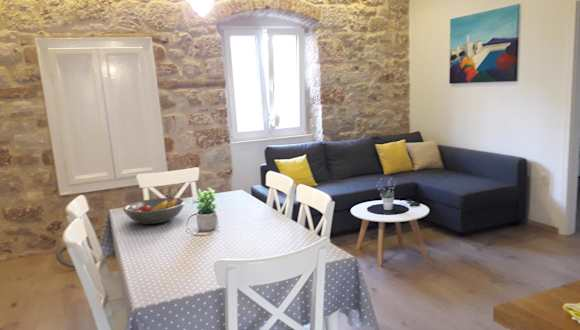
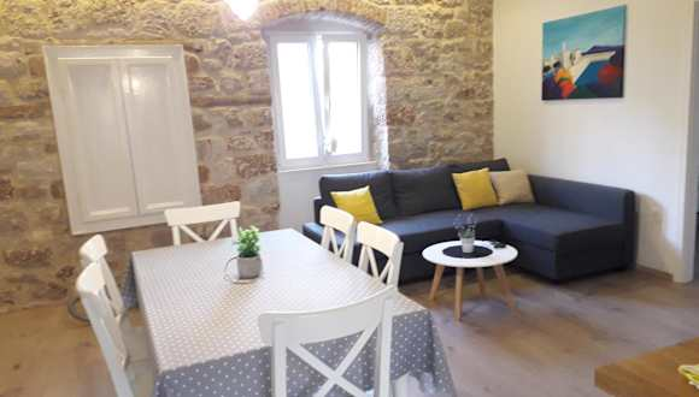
- fruit bowl (155, 210)
